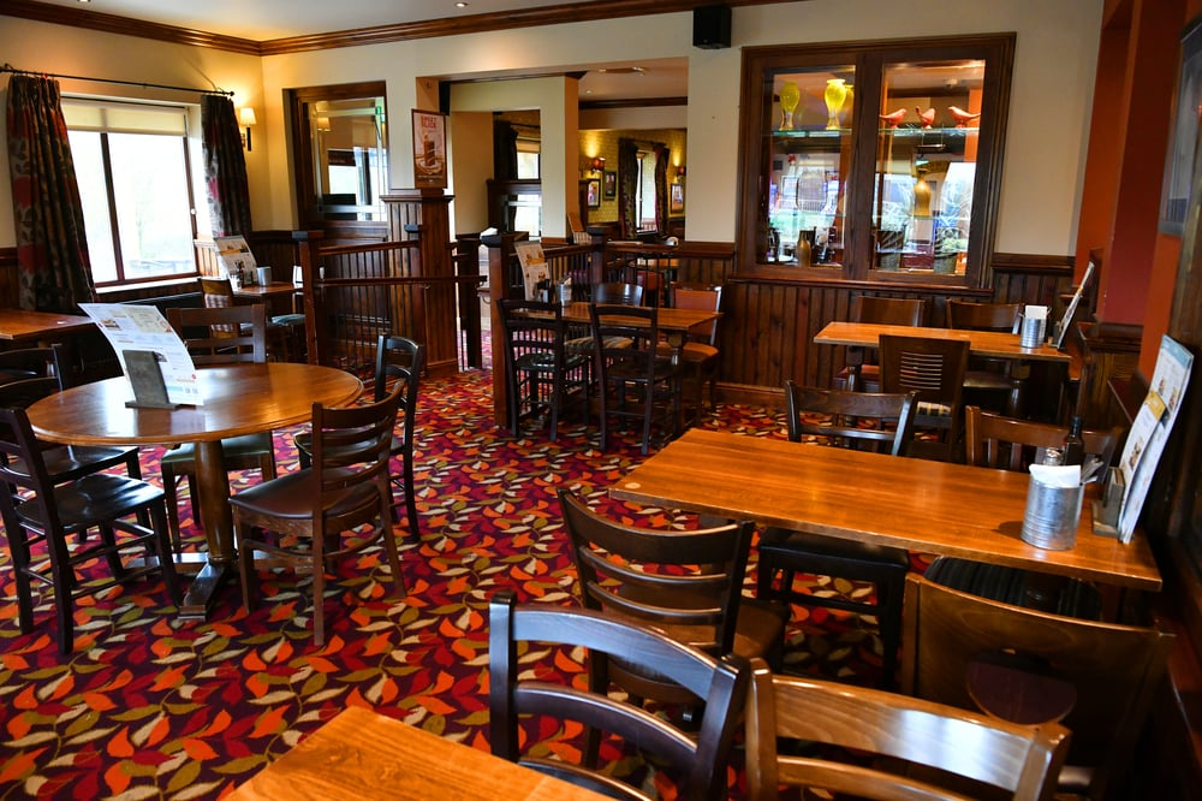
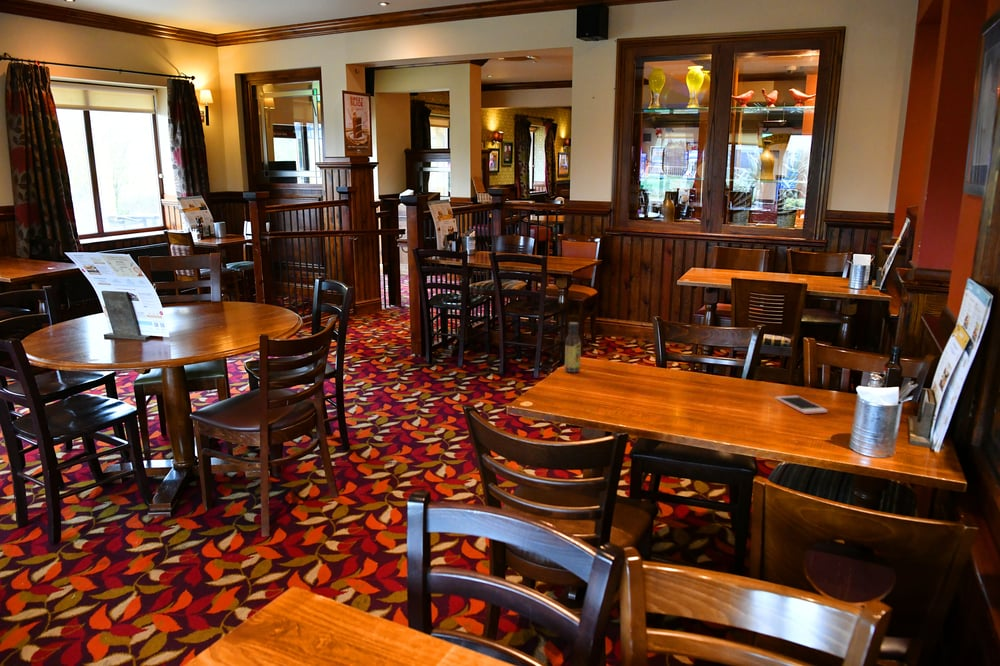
+ sauce bottle (573, 347)
+ cell phone (800, 404)
